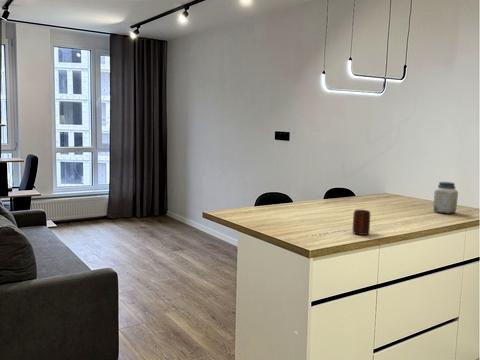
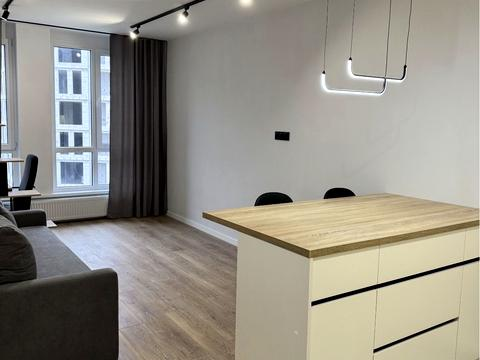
- jar (445, 197)
- mug (363, 221)
